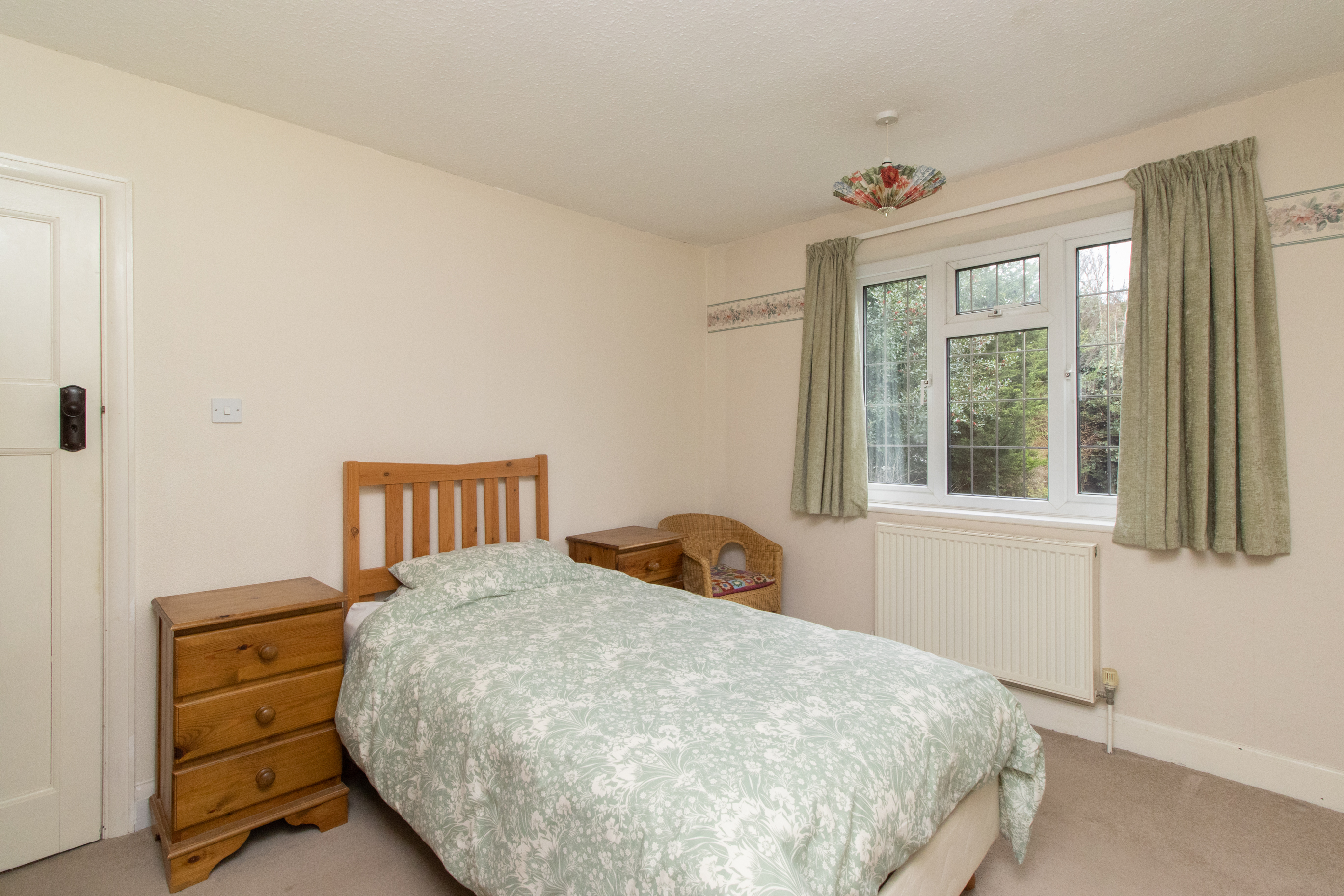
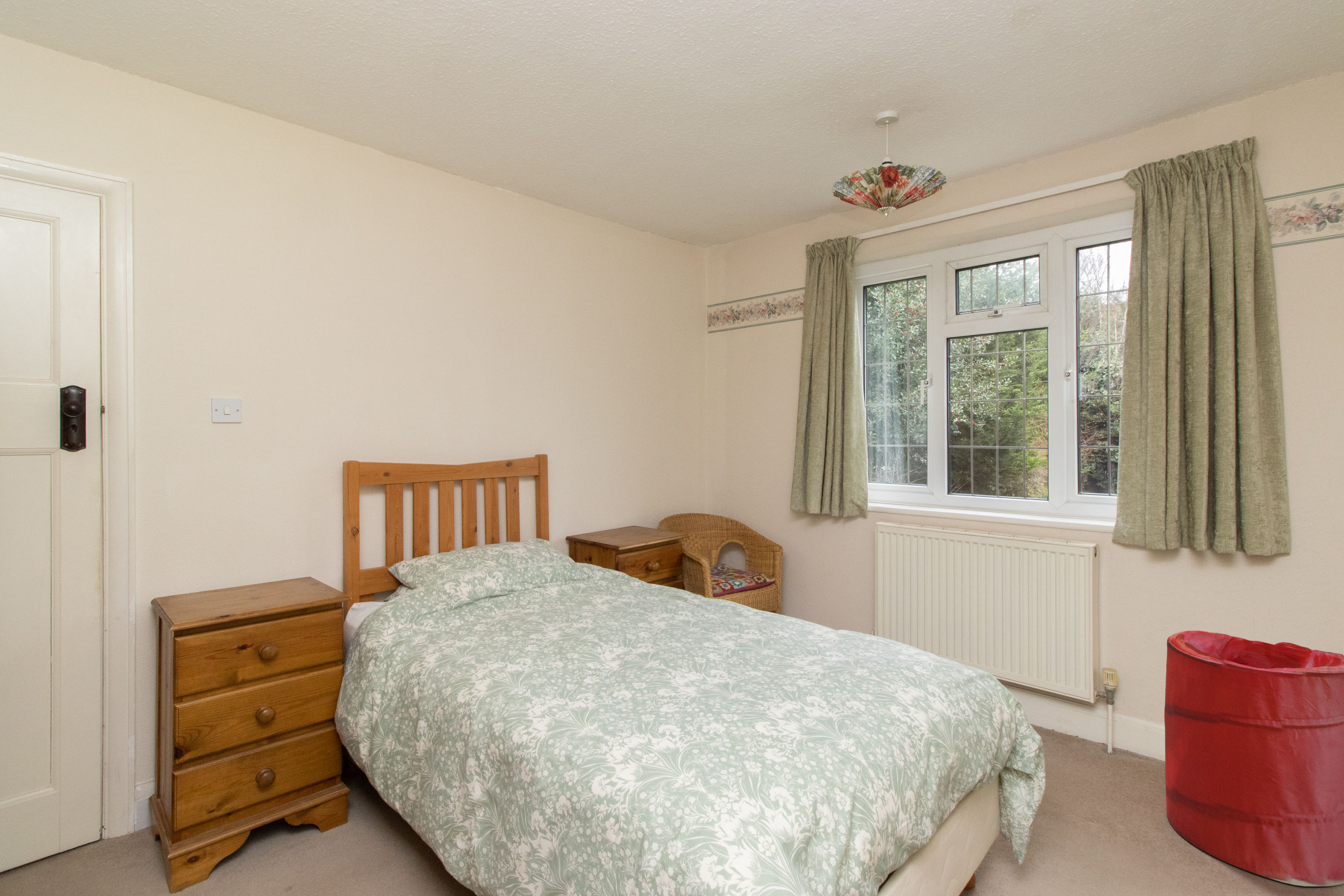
+ laundry hamper (1257, 740)
